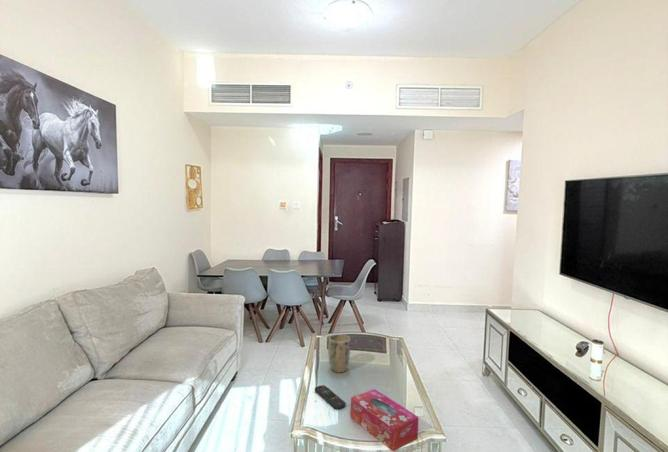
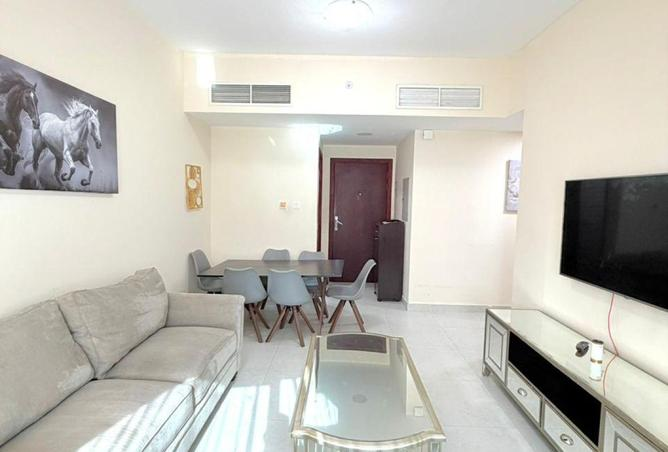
- plant pot (338, 353)
- tissue box (382, 417)
- remote control (329, 396)
